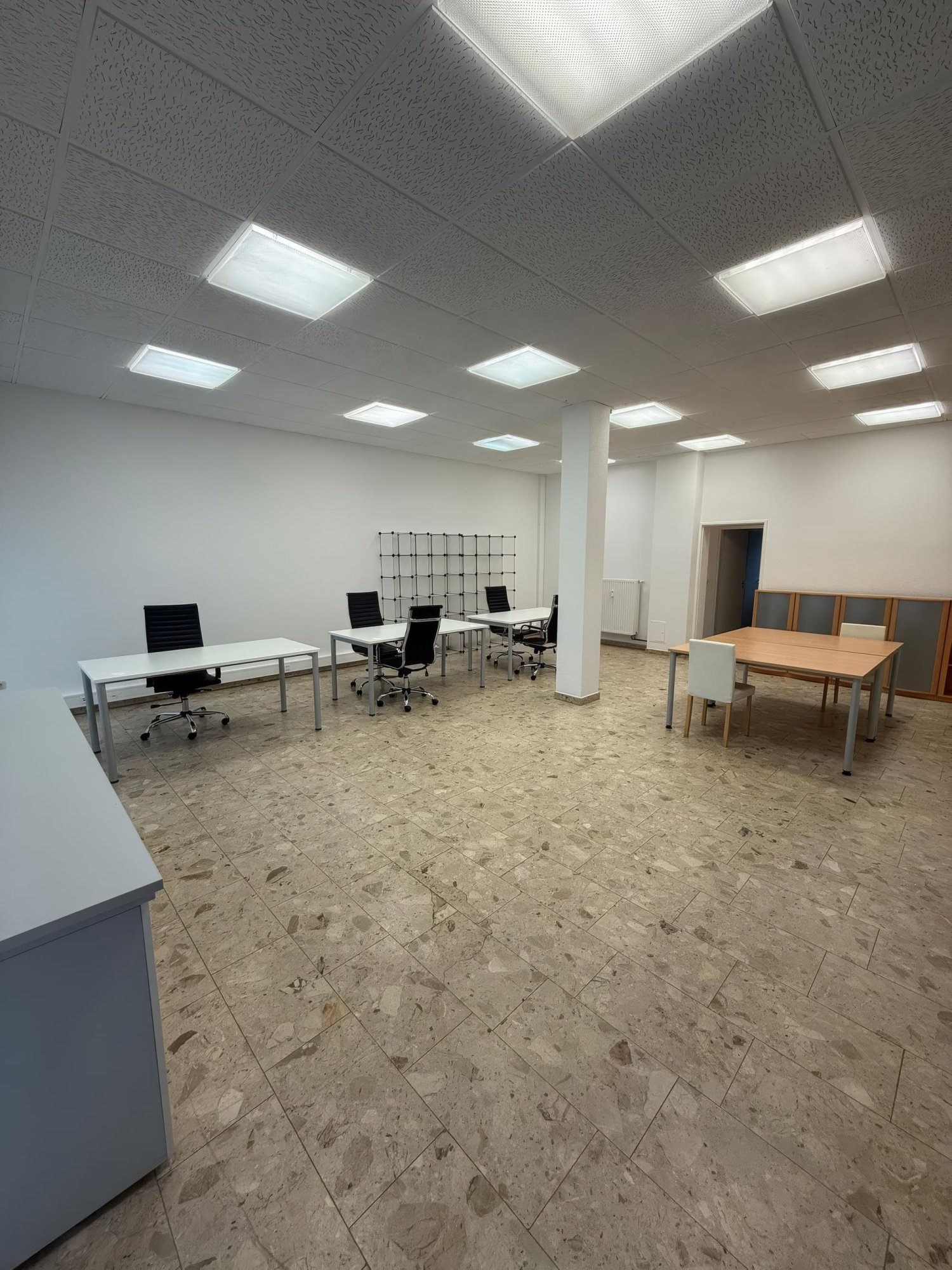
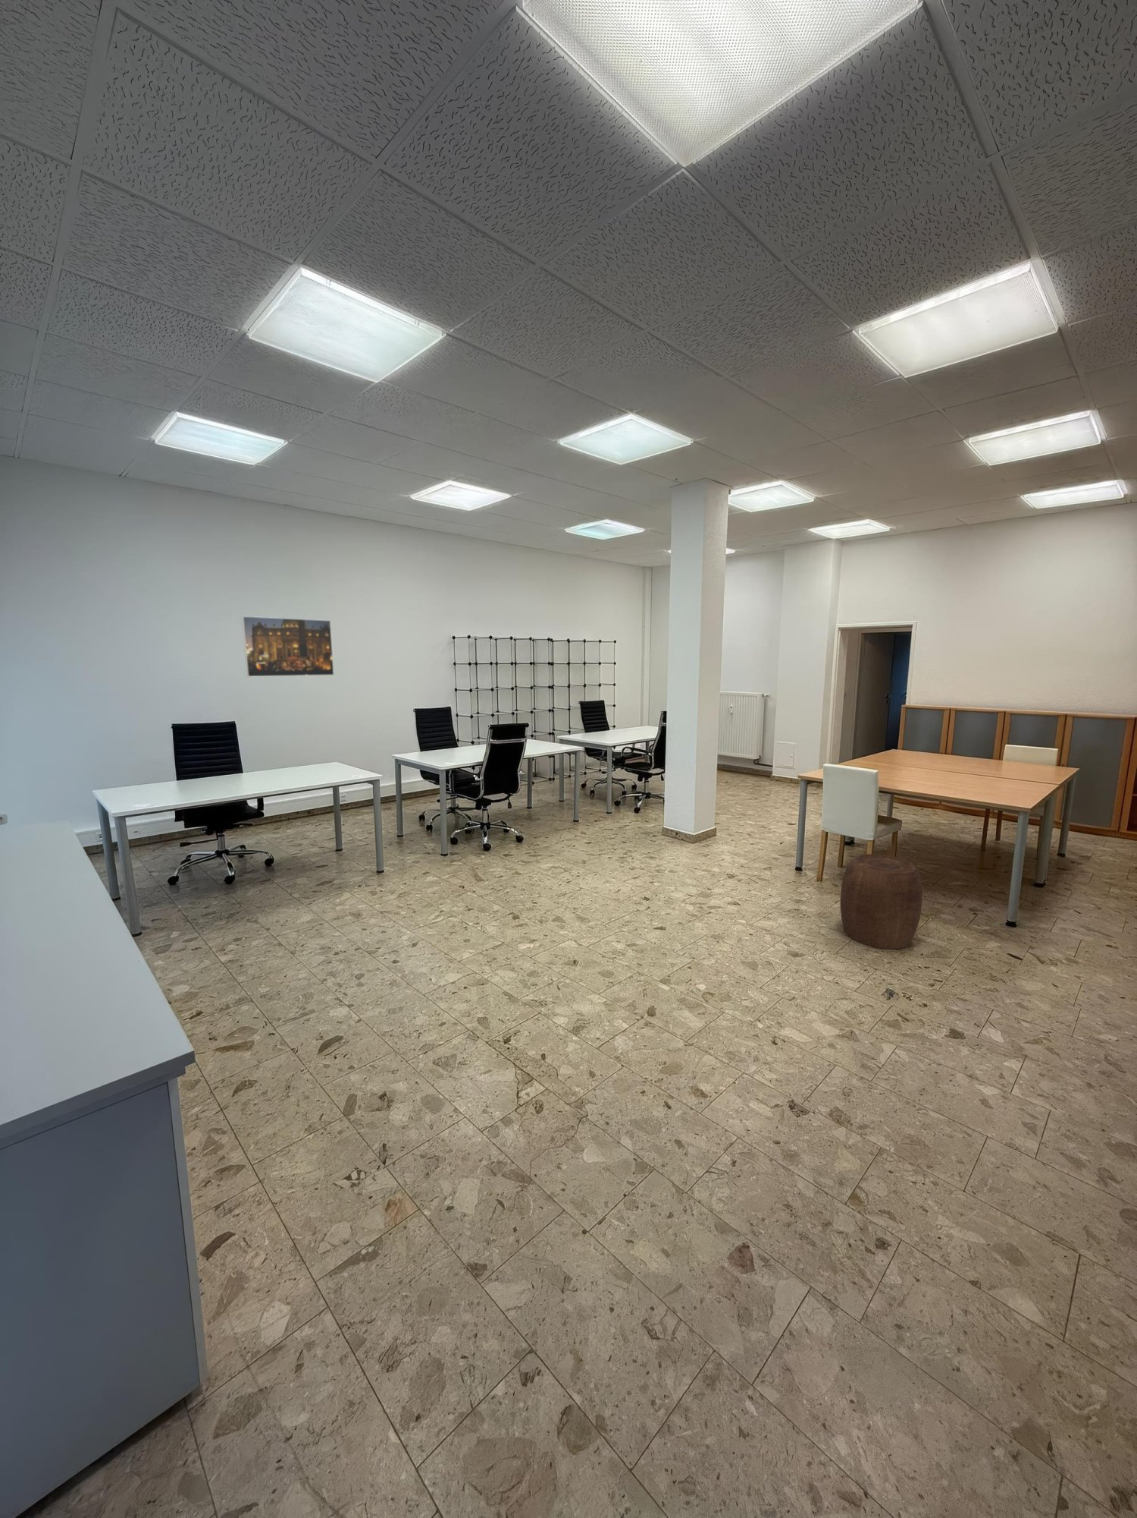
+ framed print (290, 647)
+ stool (880, 898)
